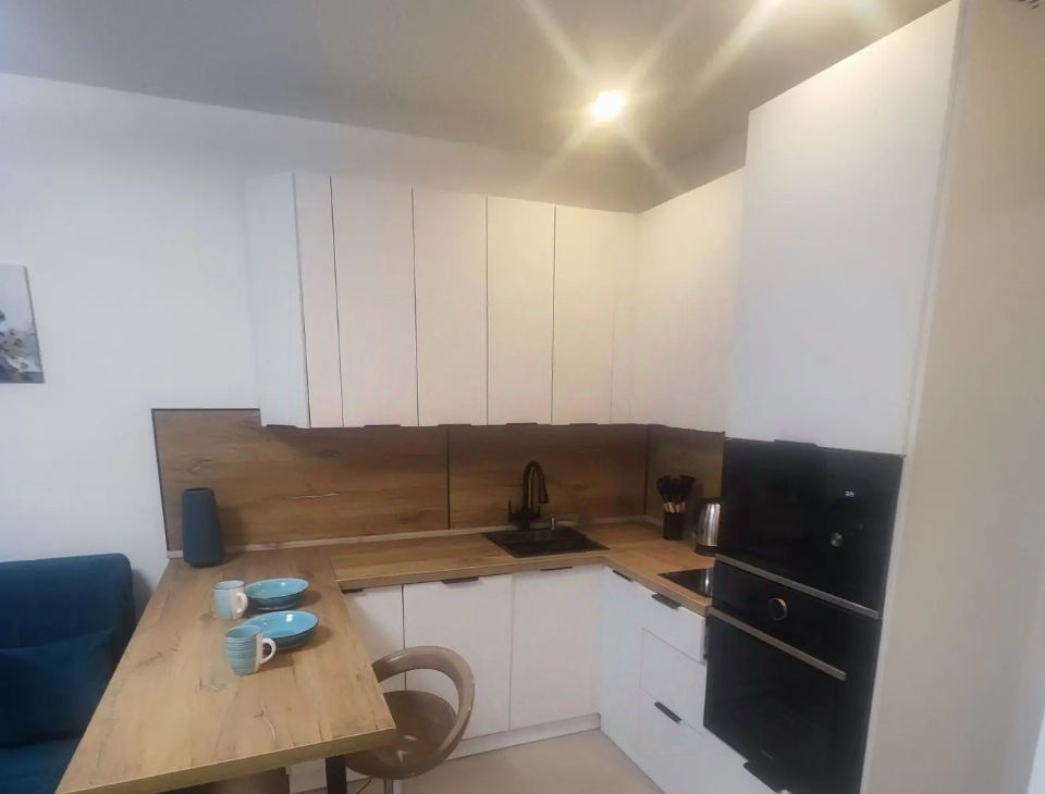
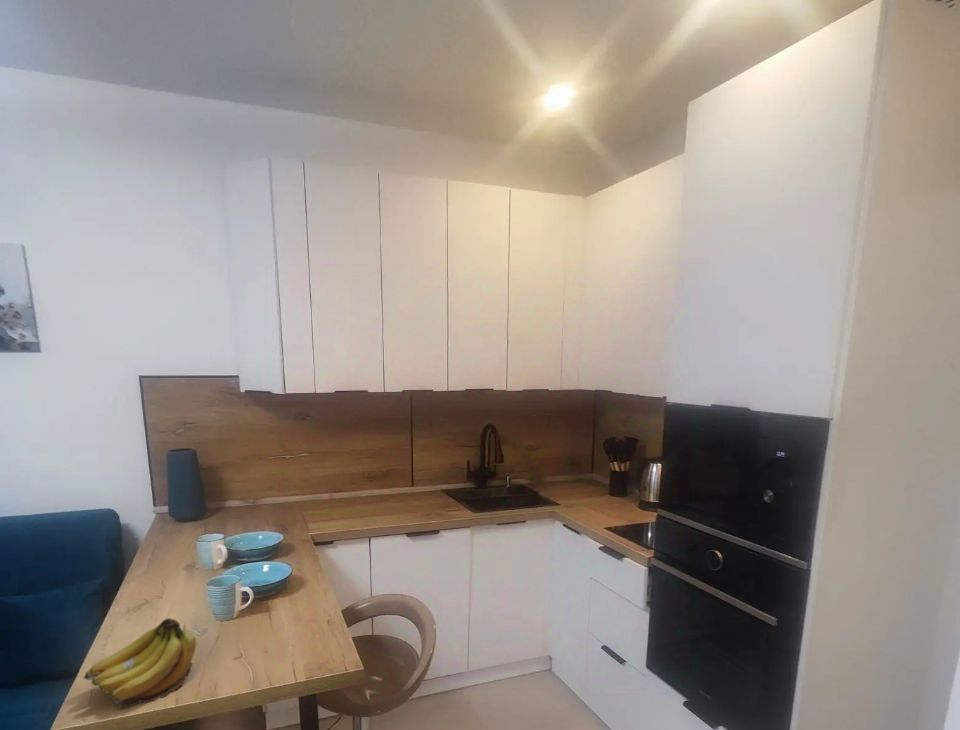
+ fruit (141, 658)
